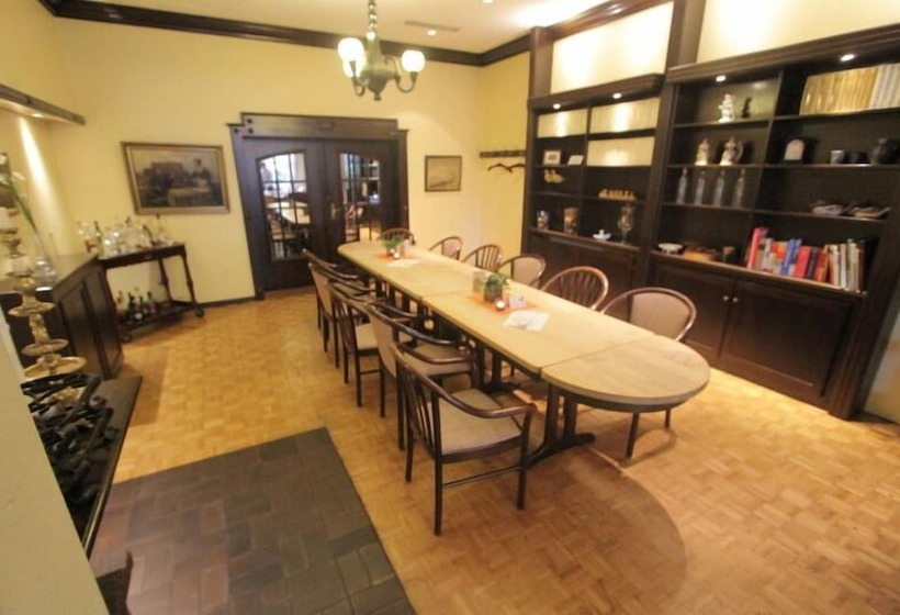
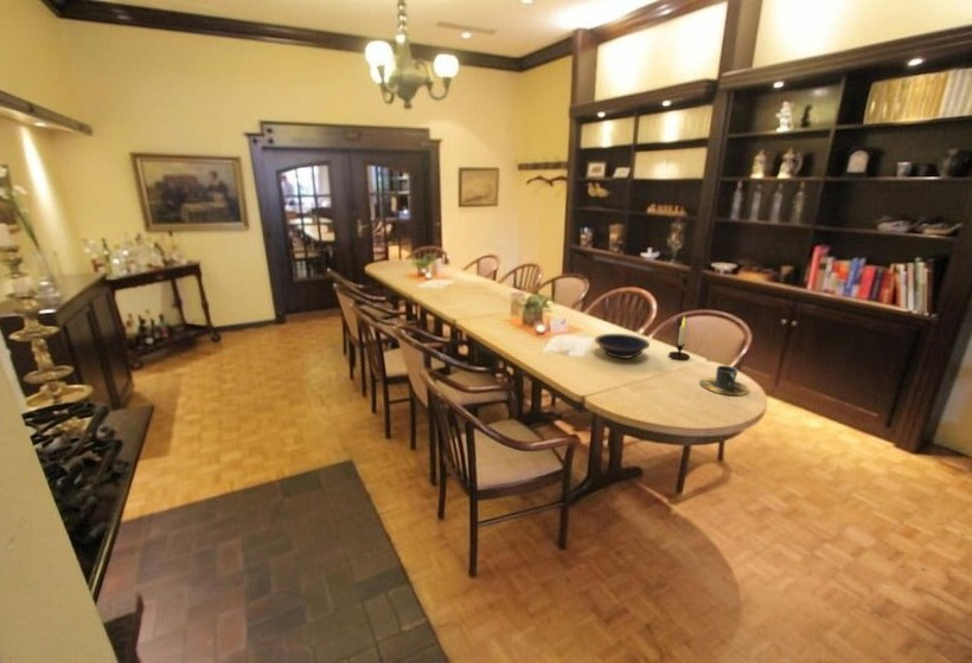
+ candle (679, 336)
+ cup (724, 376)
+ bowl (621, 348)
